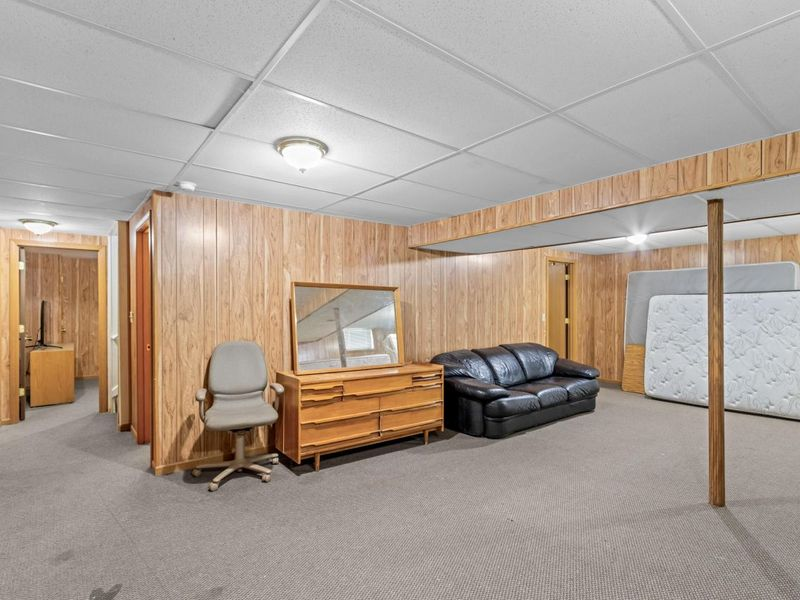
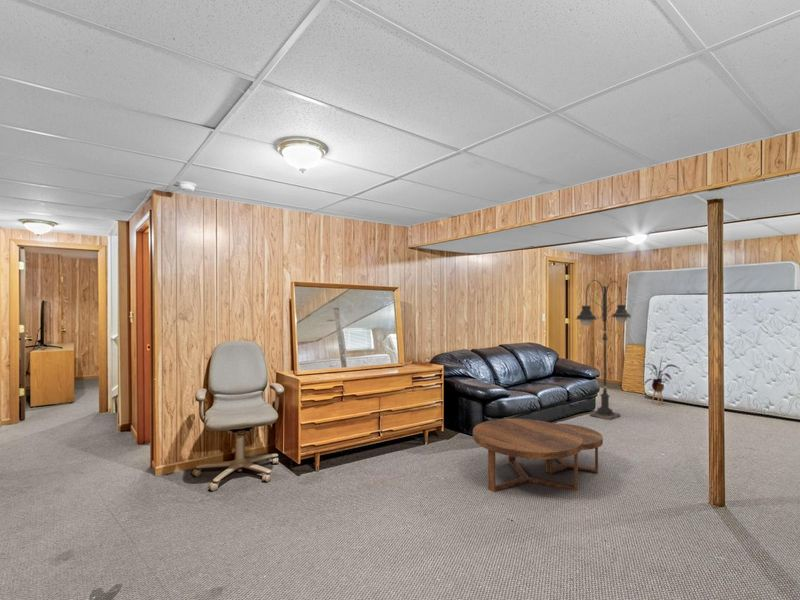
+ coffee table (541, 452)
+ house plant (658, 379)
+ floor lamp (604, 344)
